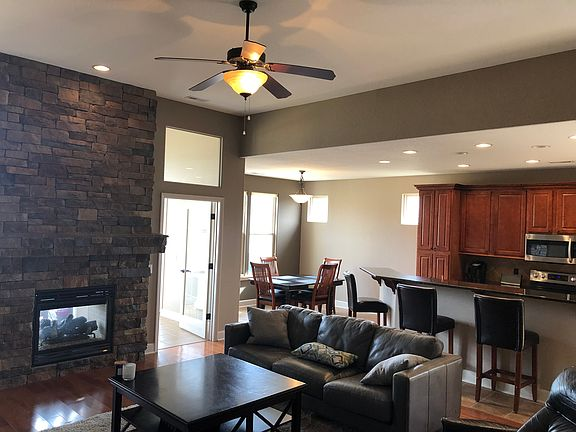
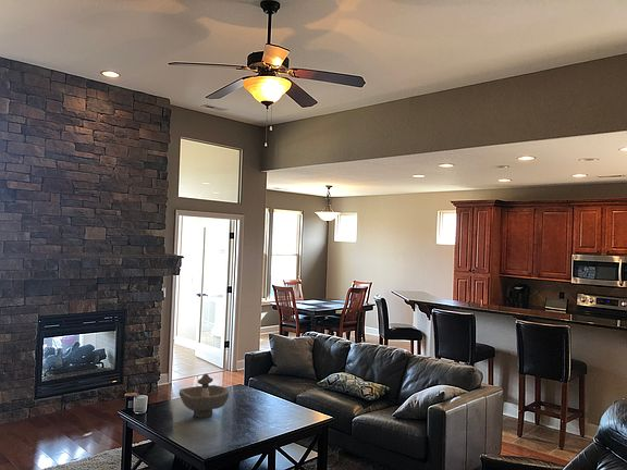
+ decorative bowl (204, 394)
